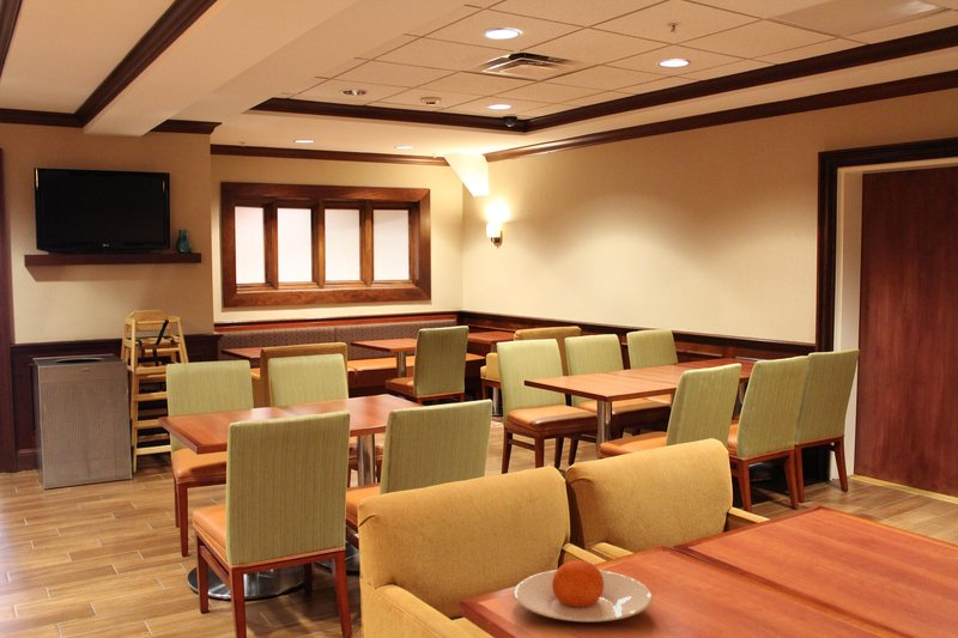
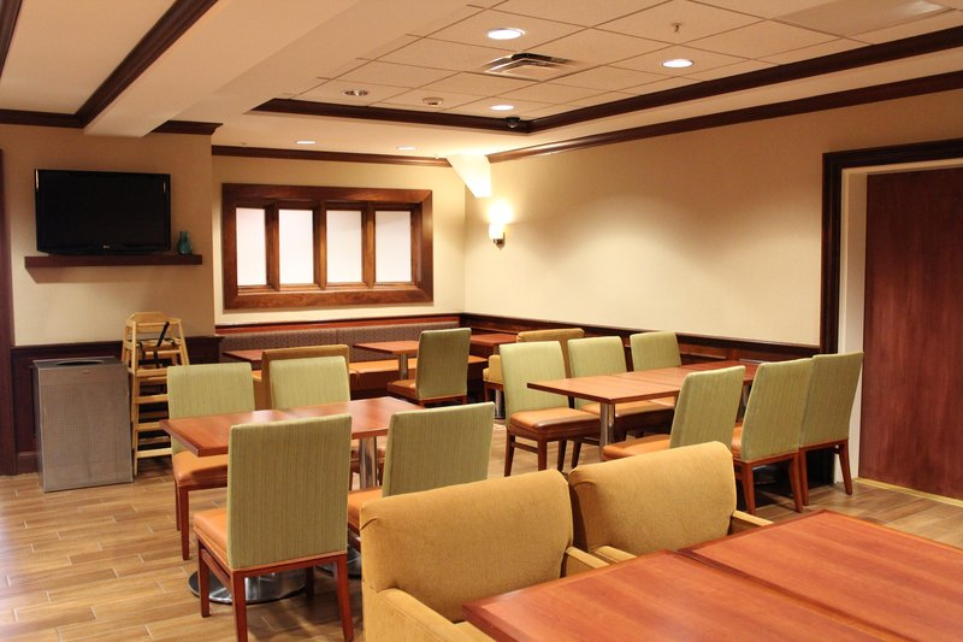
- plate (582, 588)
